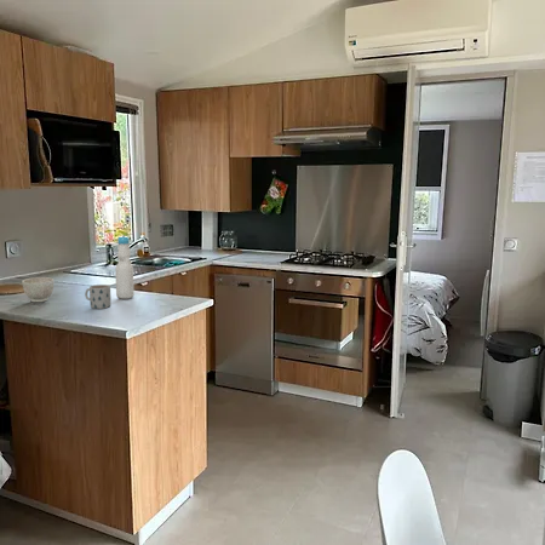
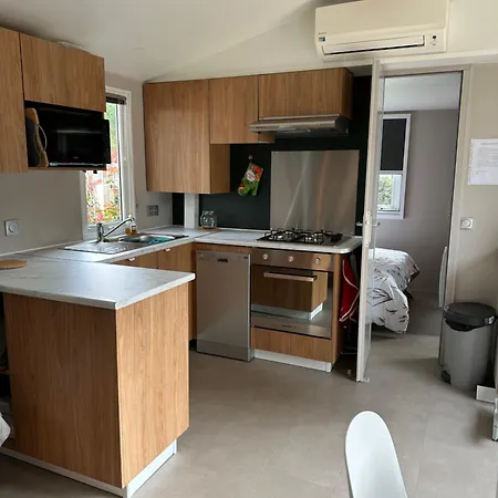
- mug (97, 296)
- bottle (124, 266)
- bowl (38, 289)
